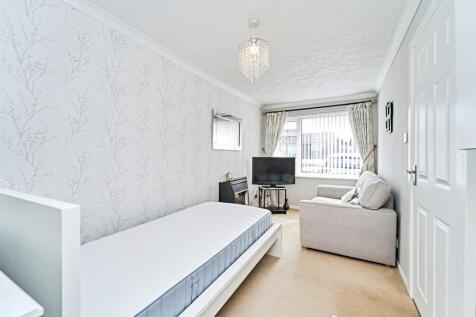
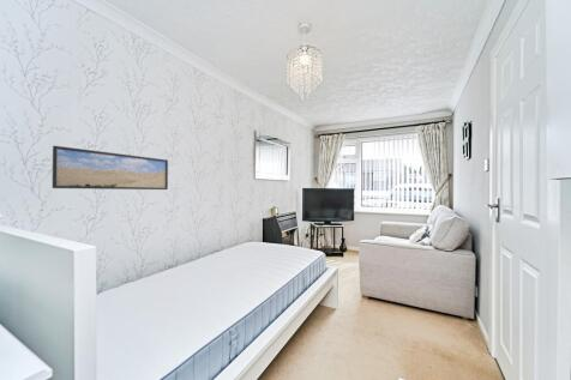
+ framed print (120, 171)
